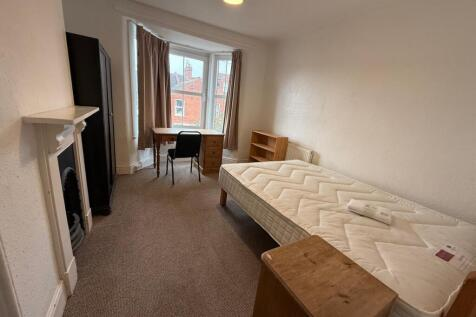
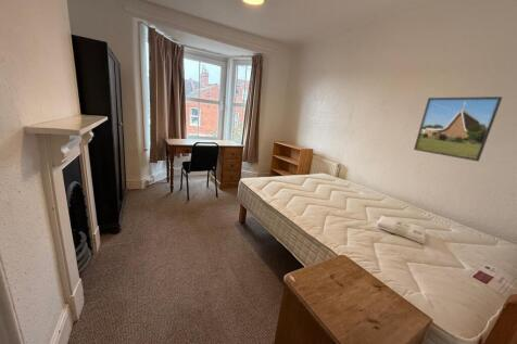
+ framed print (451, 127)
